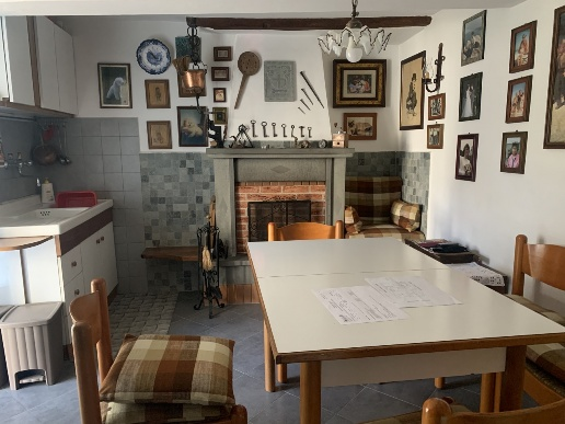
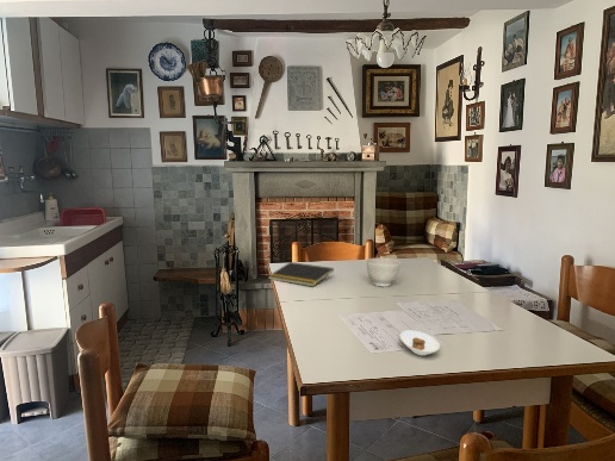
+ notepad (300, 273)
+ bowl (383, 272)
+ saucer (418, 343)
